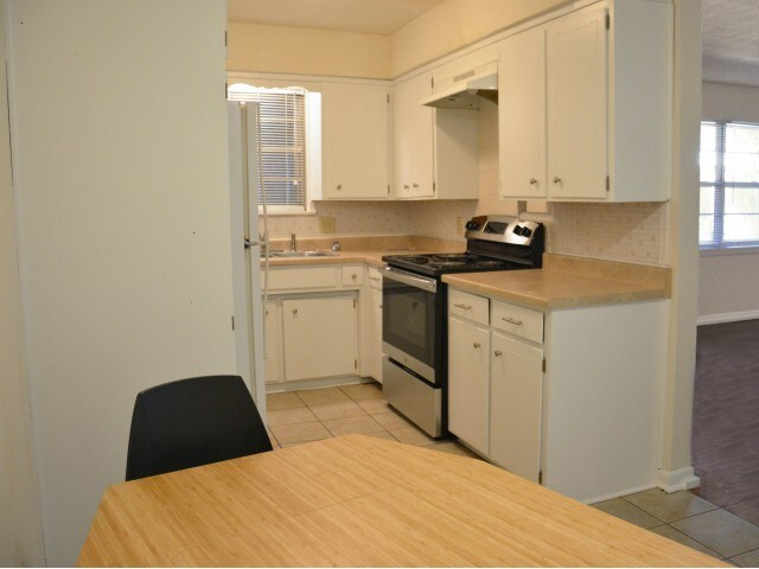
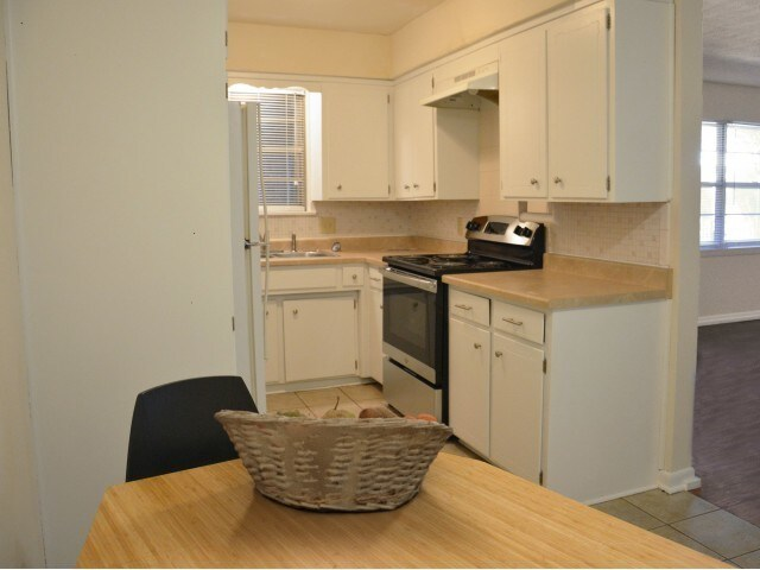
+ fruit basket (332, 441)
